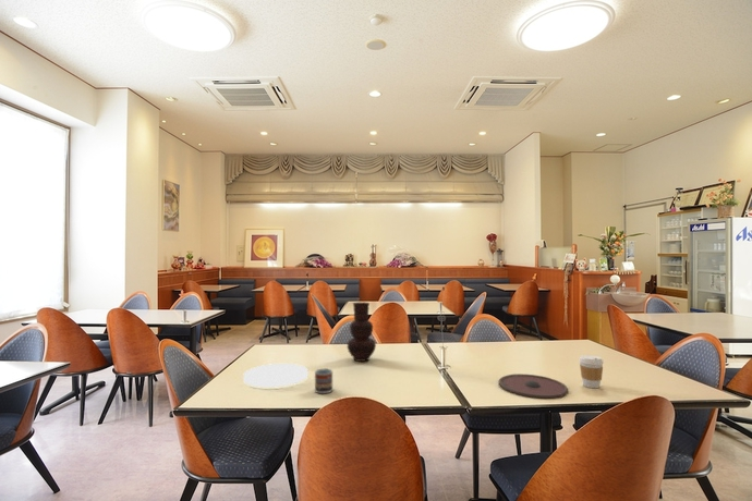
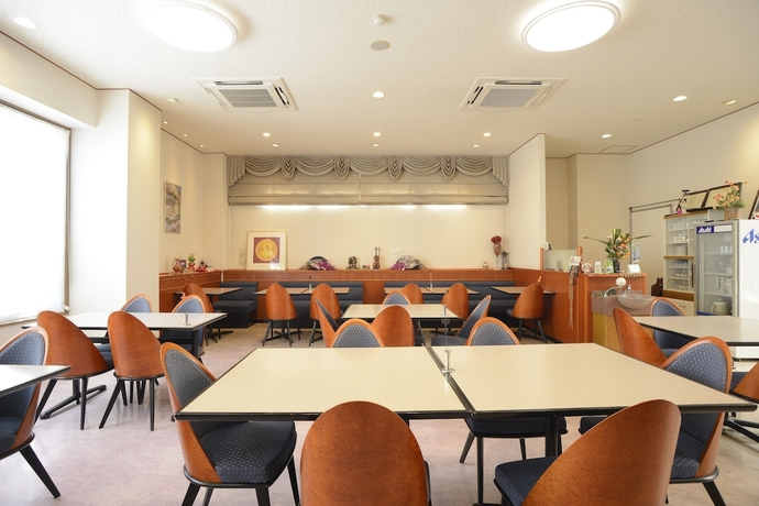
- coffee cup (591, 370)
- plate (276, 374)
- plate (532, 383)
- cup (324, 379)
- vase (361, 331)
